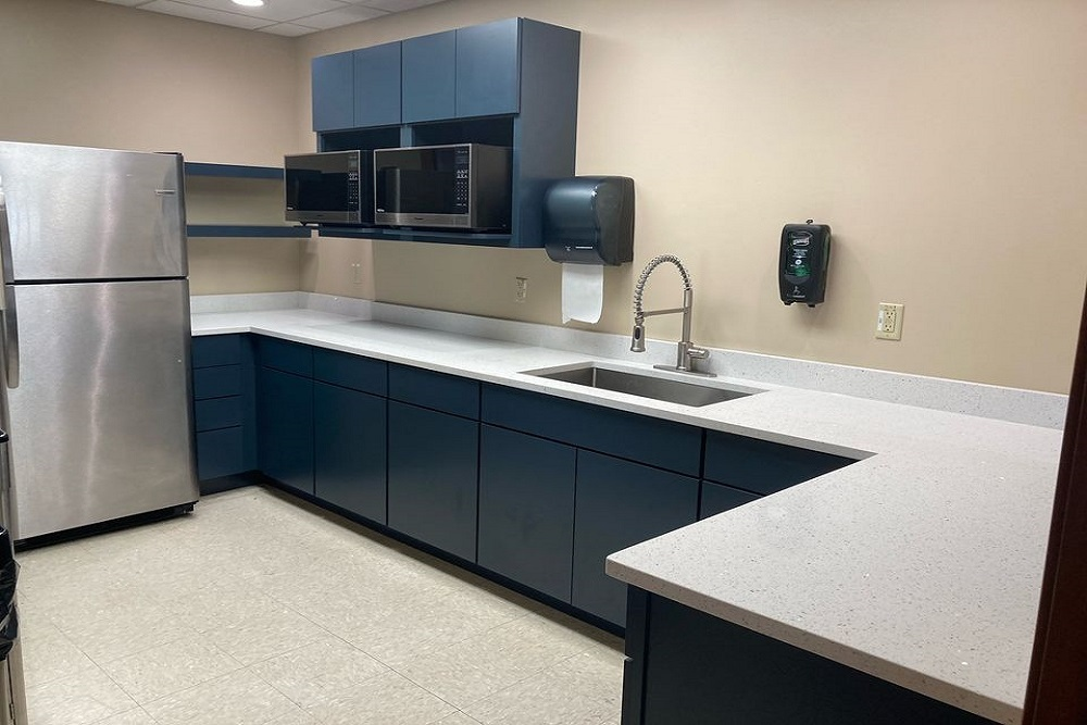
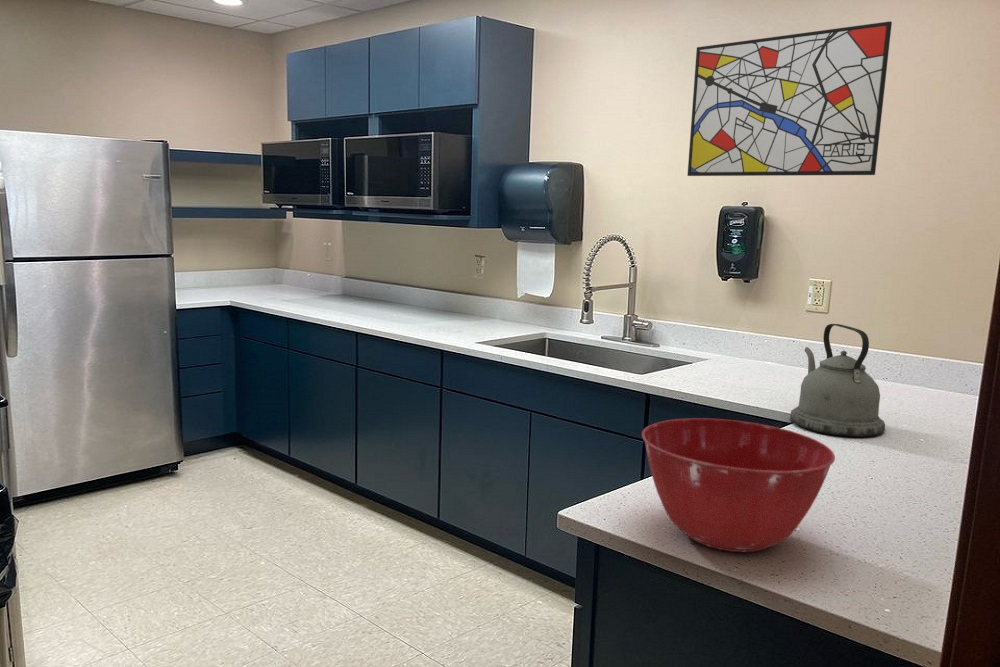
+ kettle (835, 374)
+ mixing bowl (731, 487)
+ wall art (779, 106)
